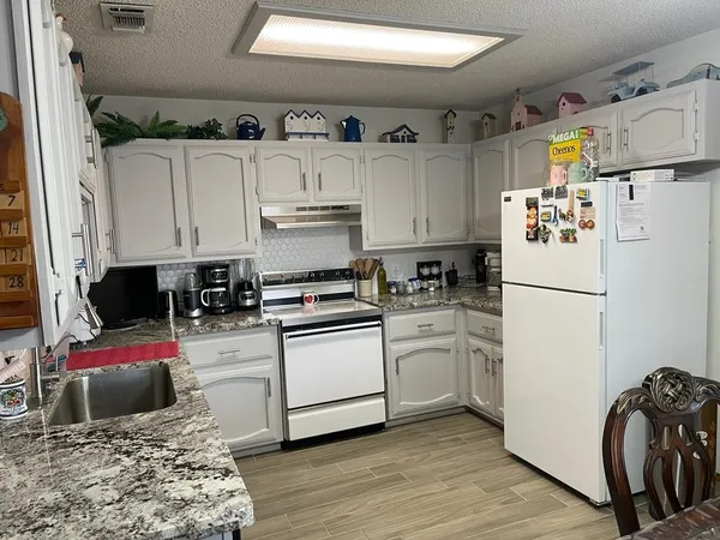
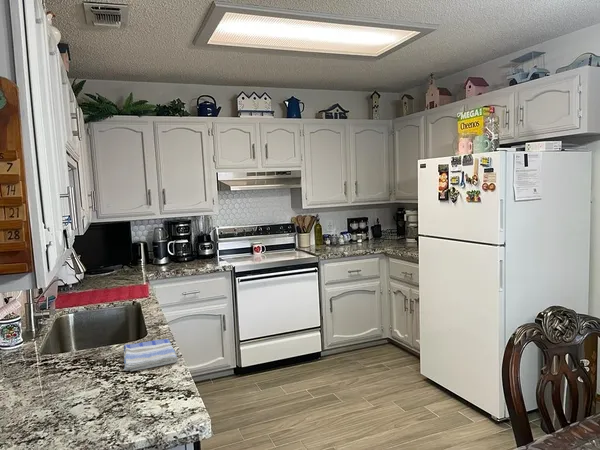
+ dish towel (149, 352)
